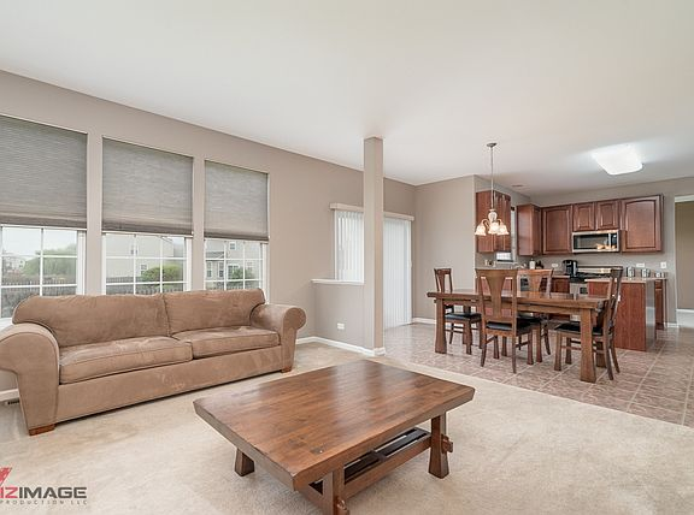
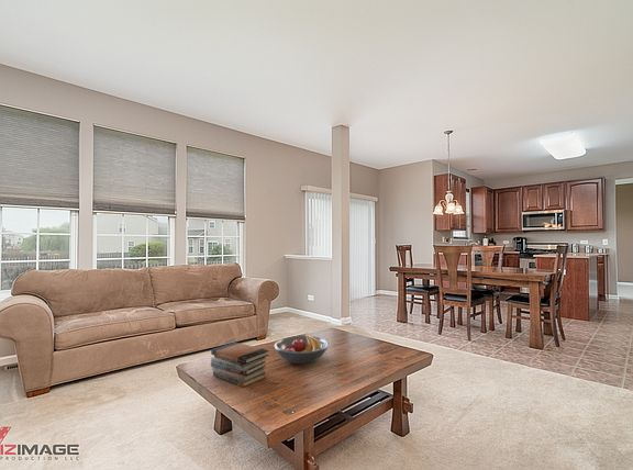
+ fruit bowl (301, 349)
+ book stack (238, 362)
